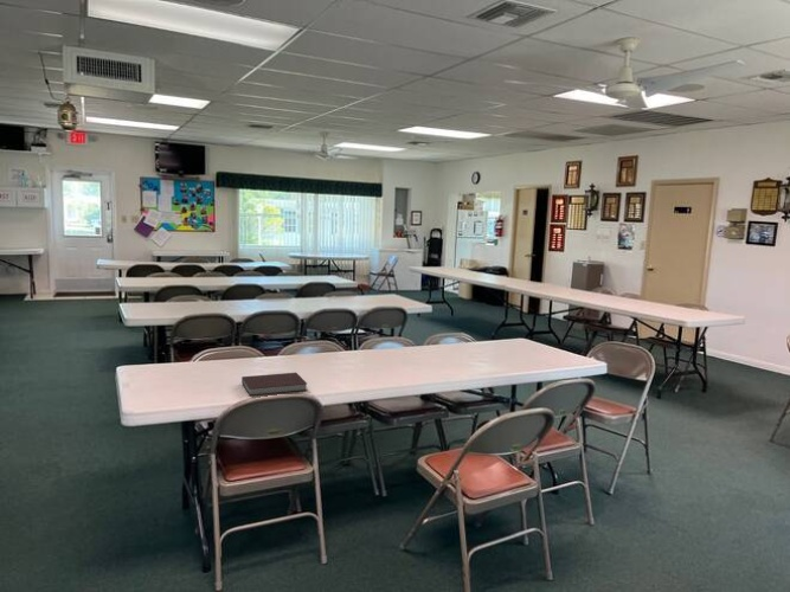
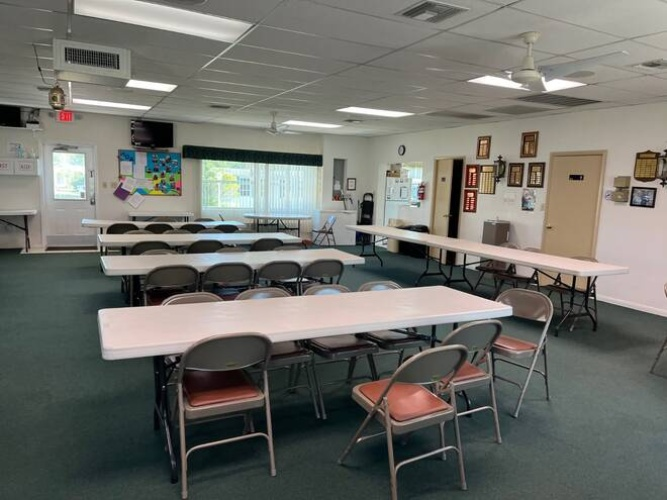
- notebook (274, 382)
